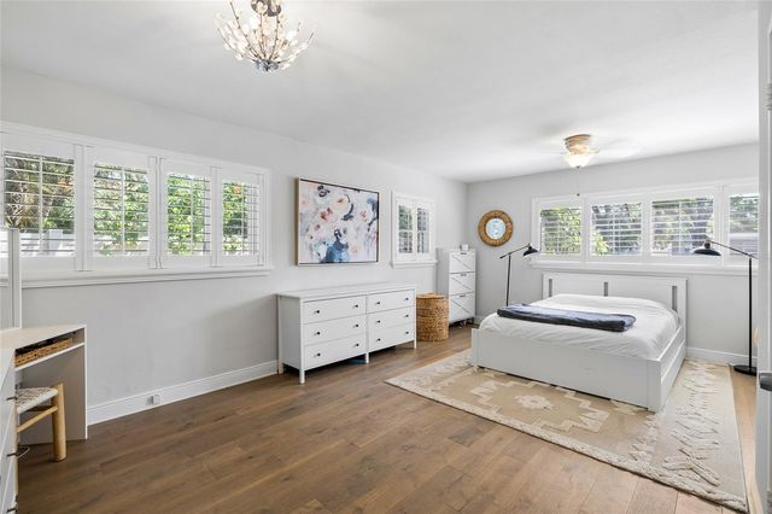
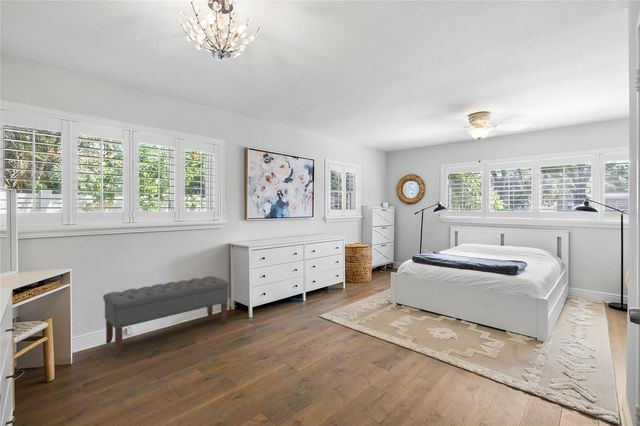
+ bench (171, 308)
